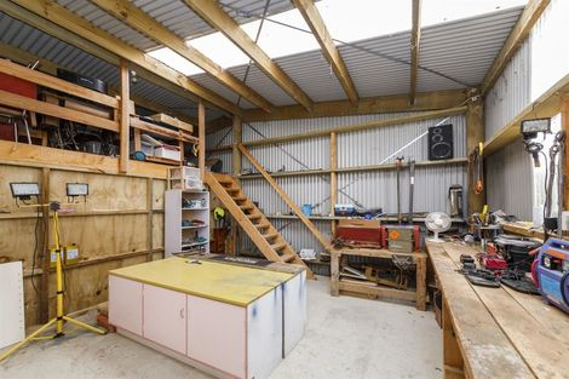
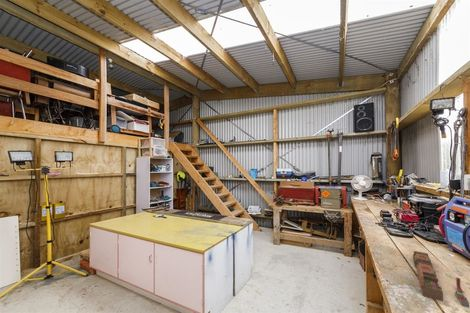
+ tool box (434, 271)
